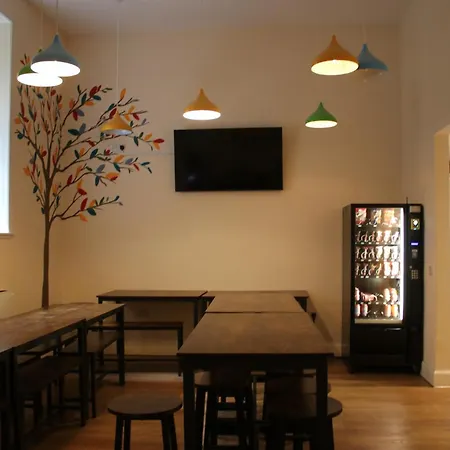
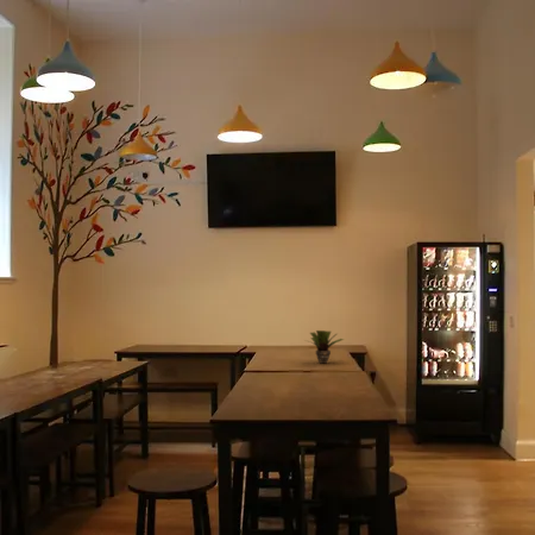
+ potted plant (323, 346)
